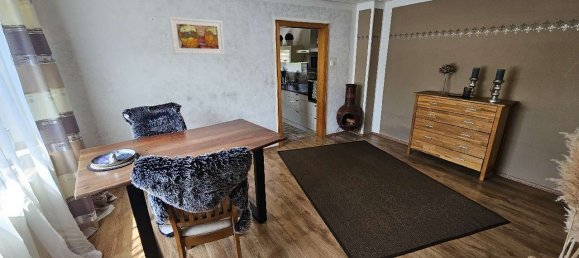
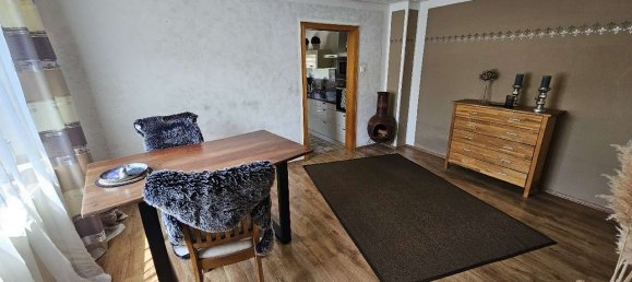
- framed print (198, 37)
